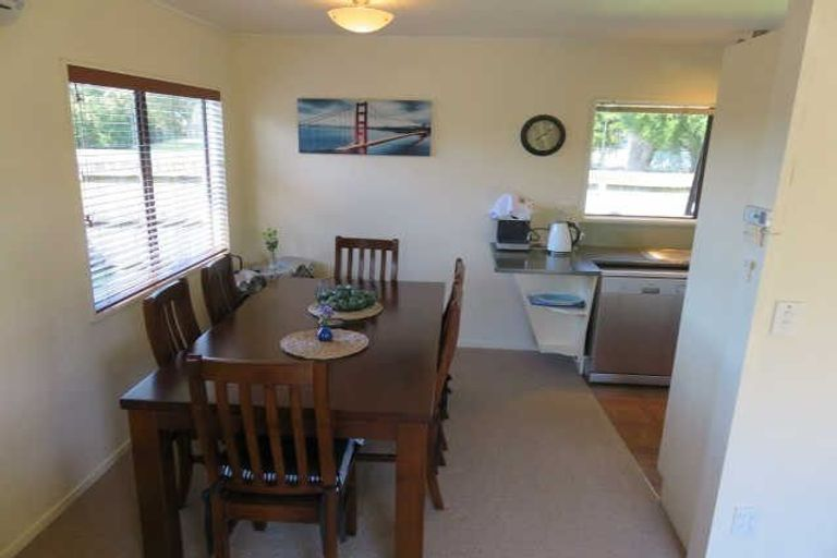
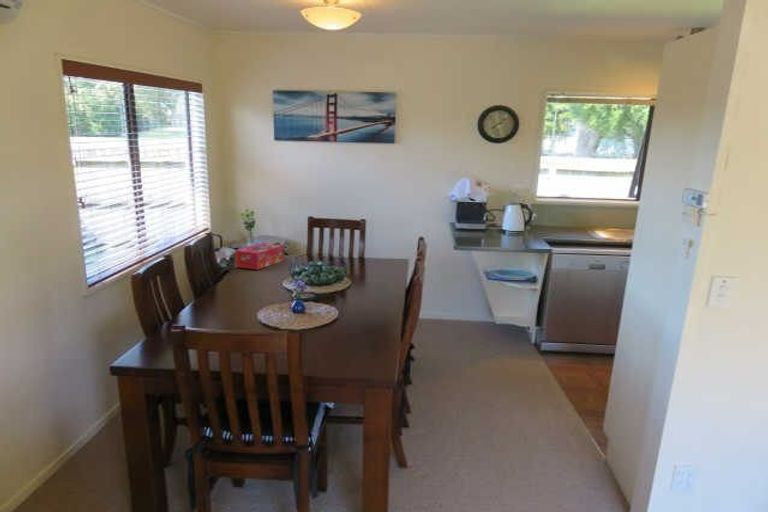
+ tissue box (260, 255)
